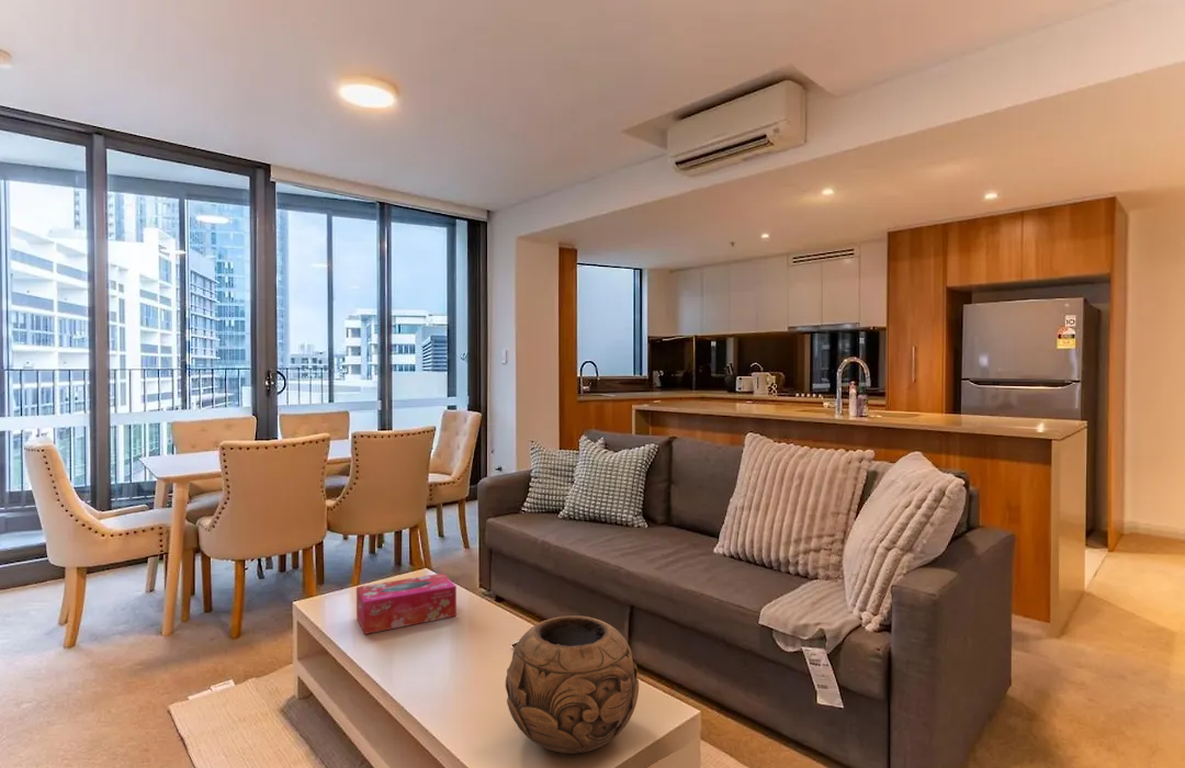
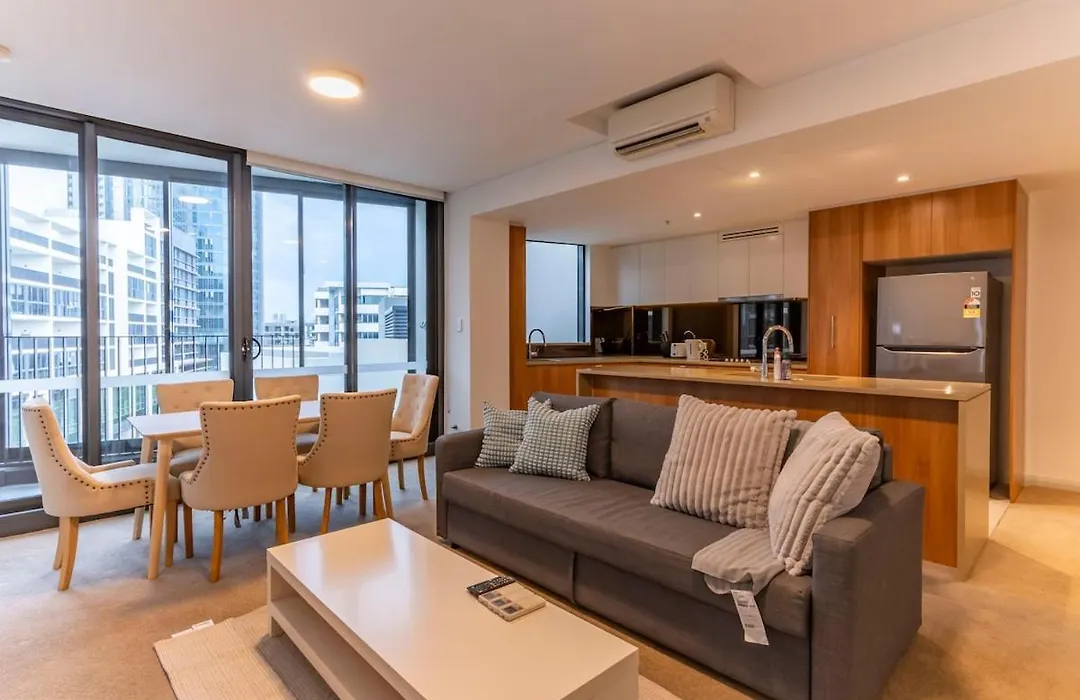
- tissue box (406, 601)
- decorative bowl (572, 681)
